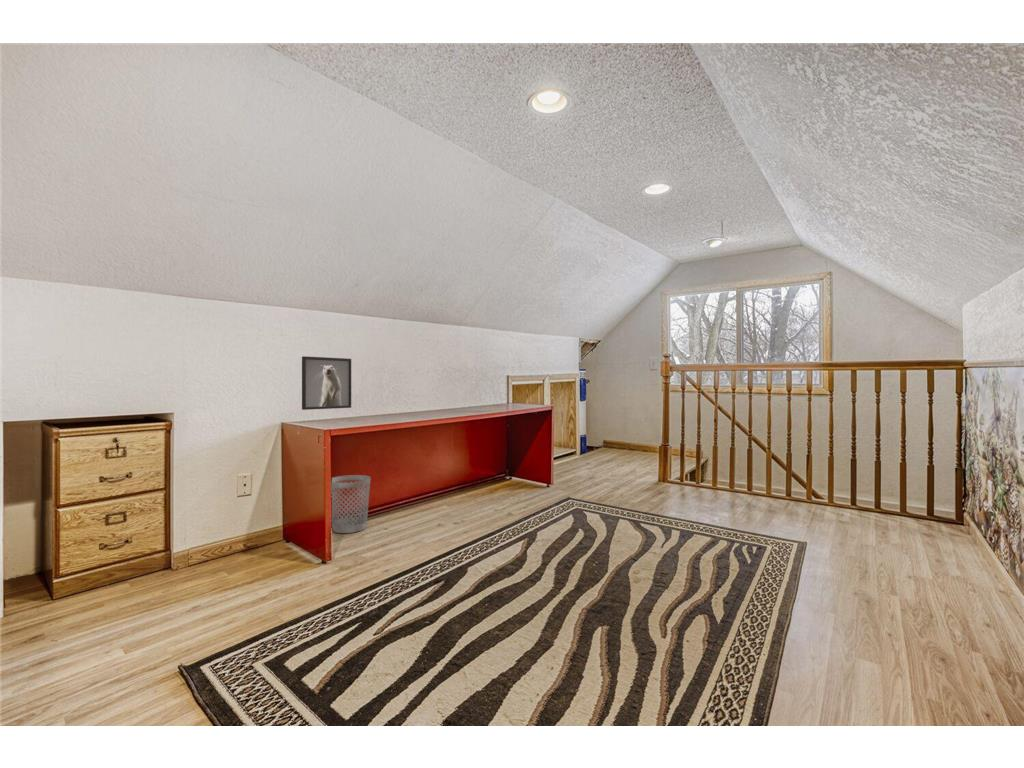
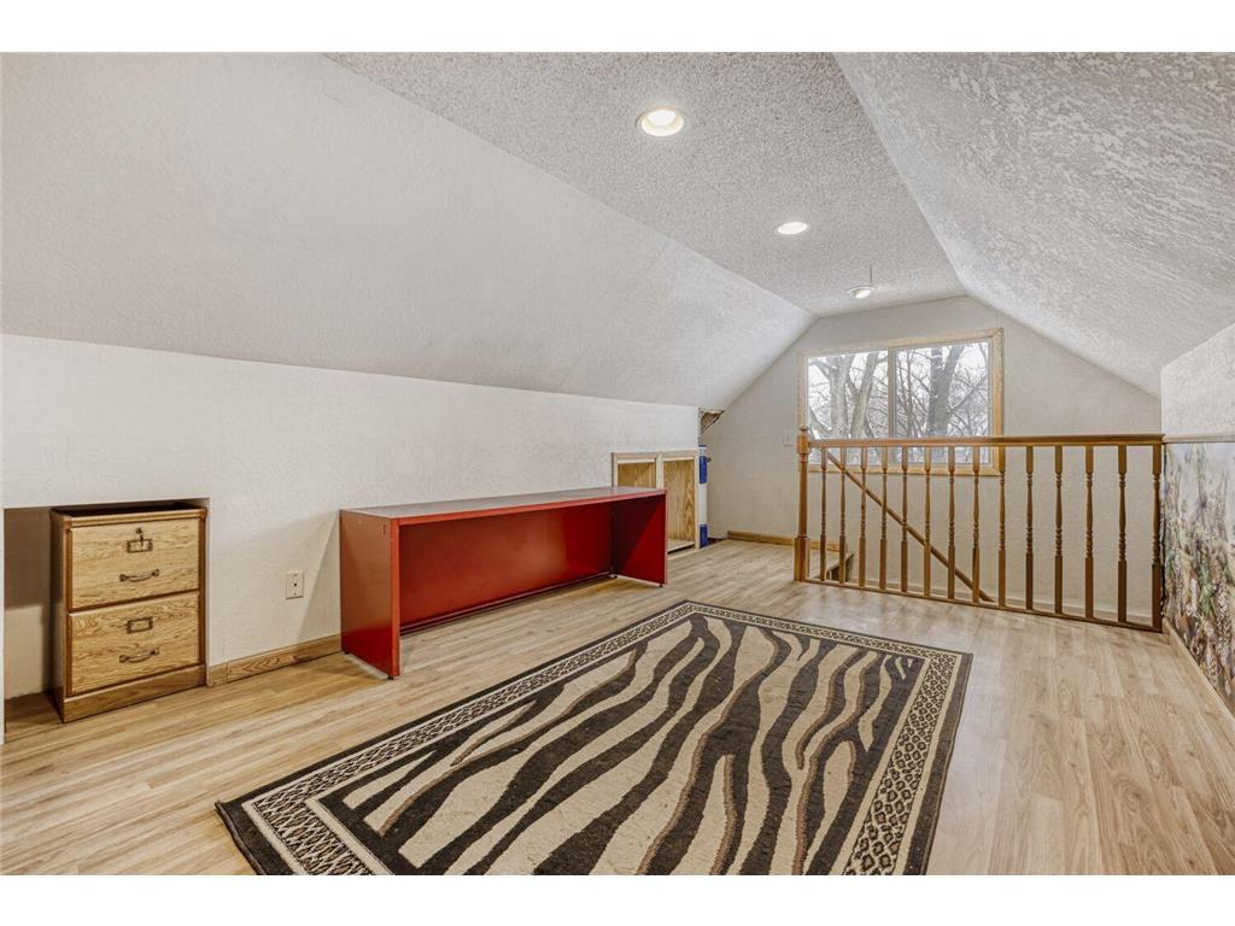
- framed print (327, 383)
- wastebasket (349, 503)
